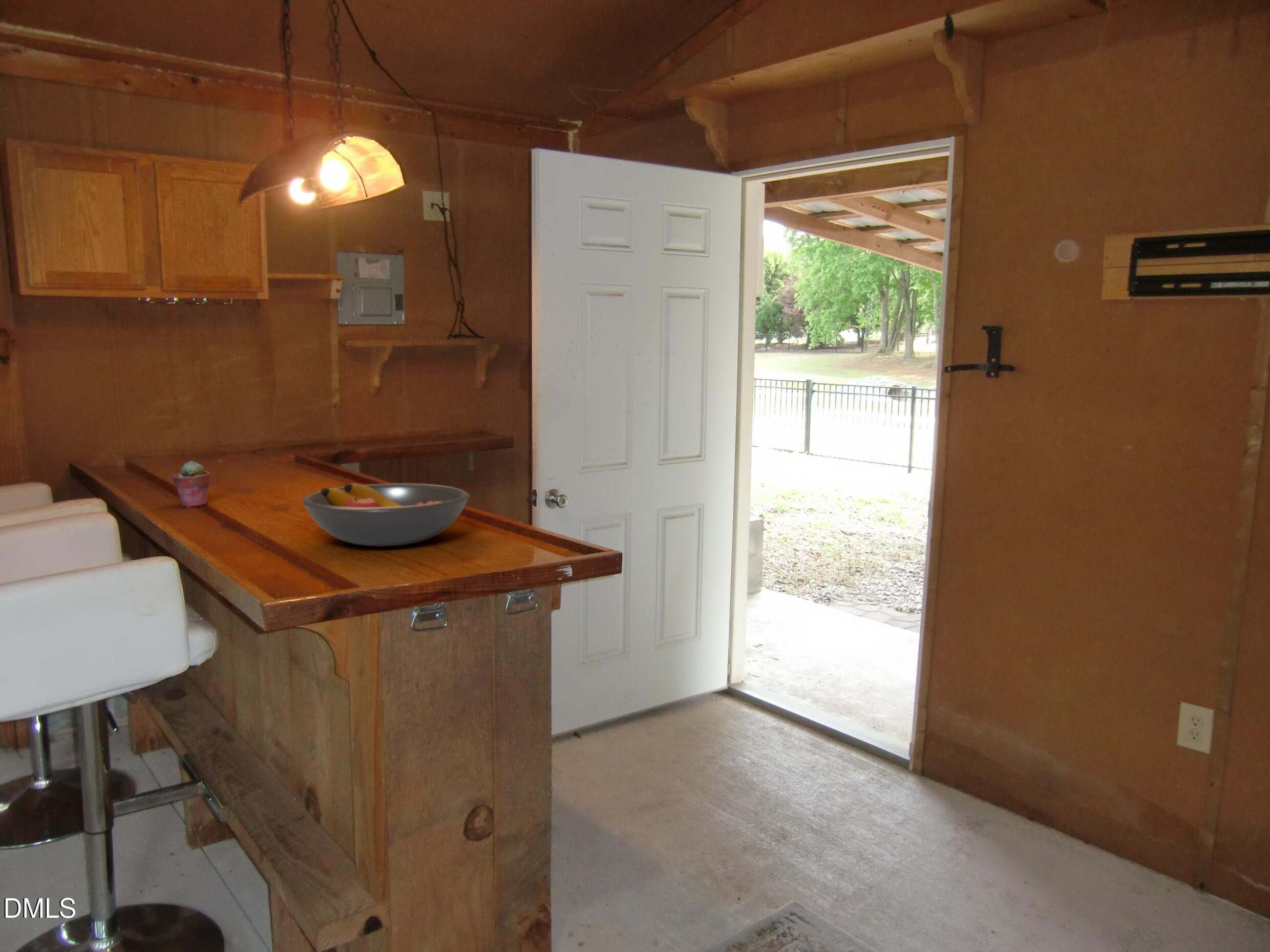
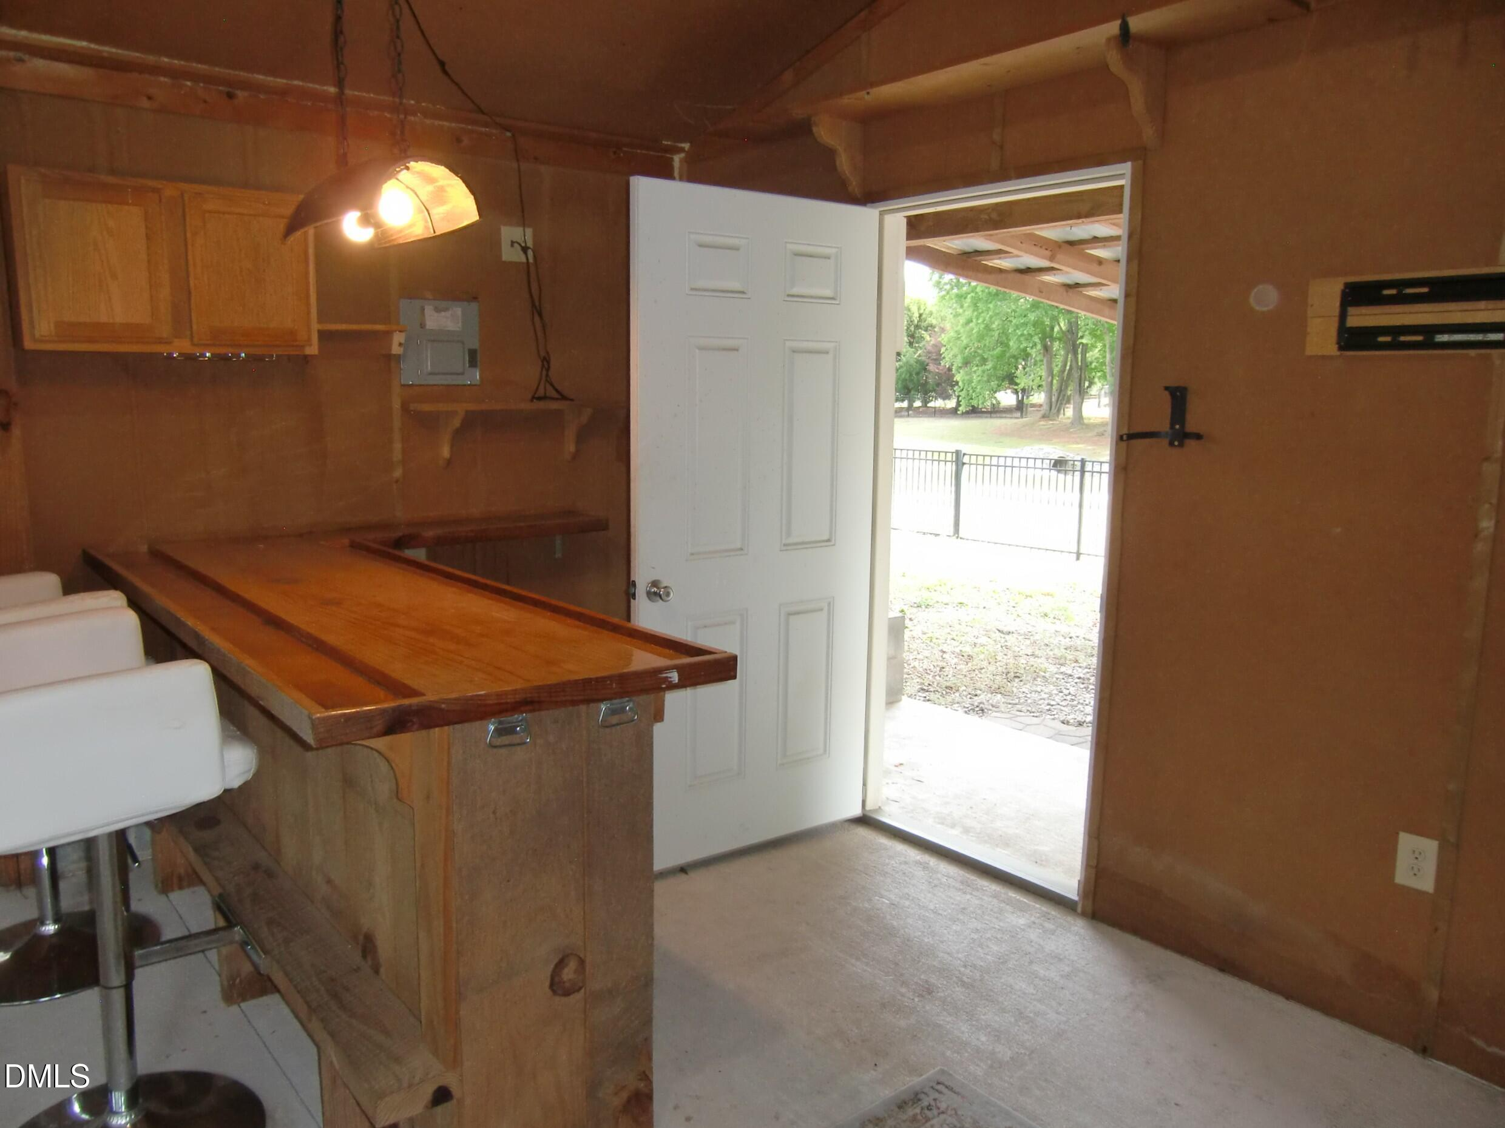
- potted succulent (192, 483)
- fruit bowl (388, 512)
